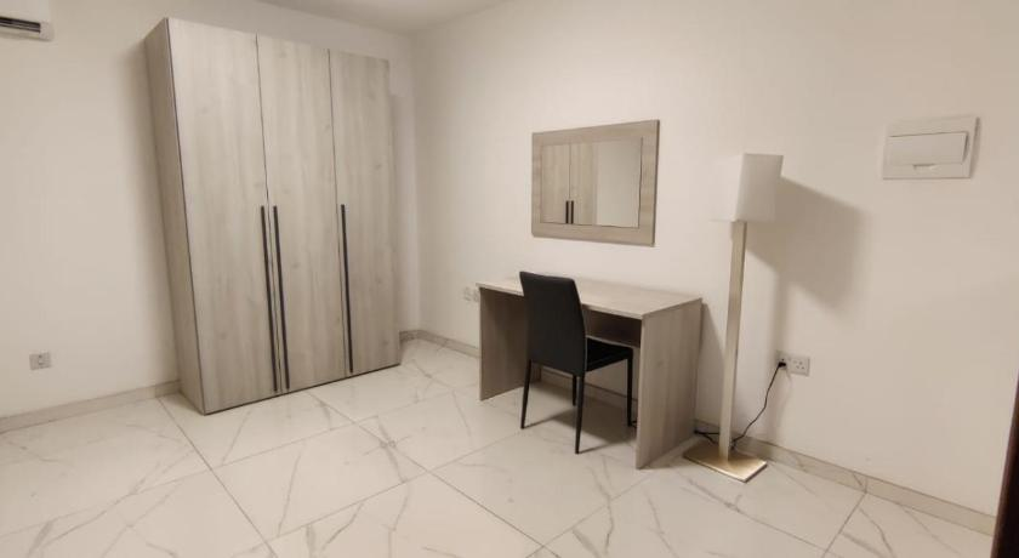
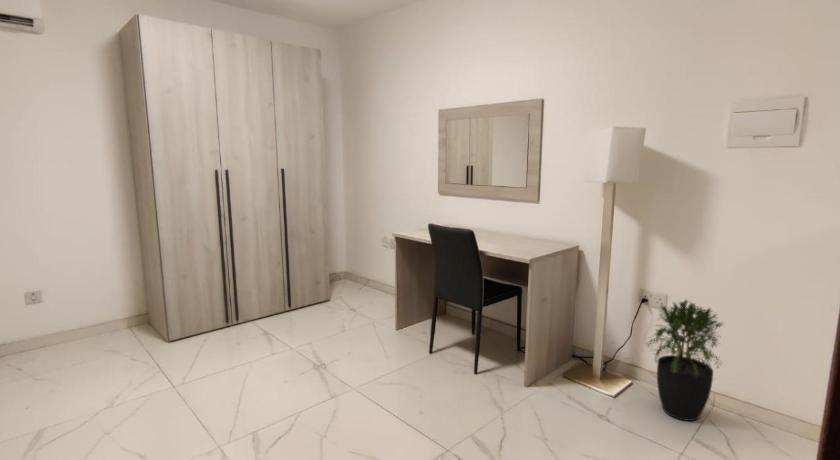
+ potted plant (681, 354)
